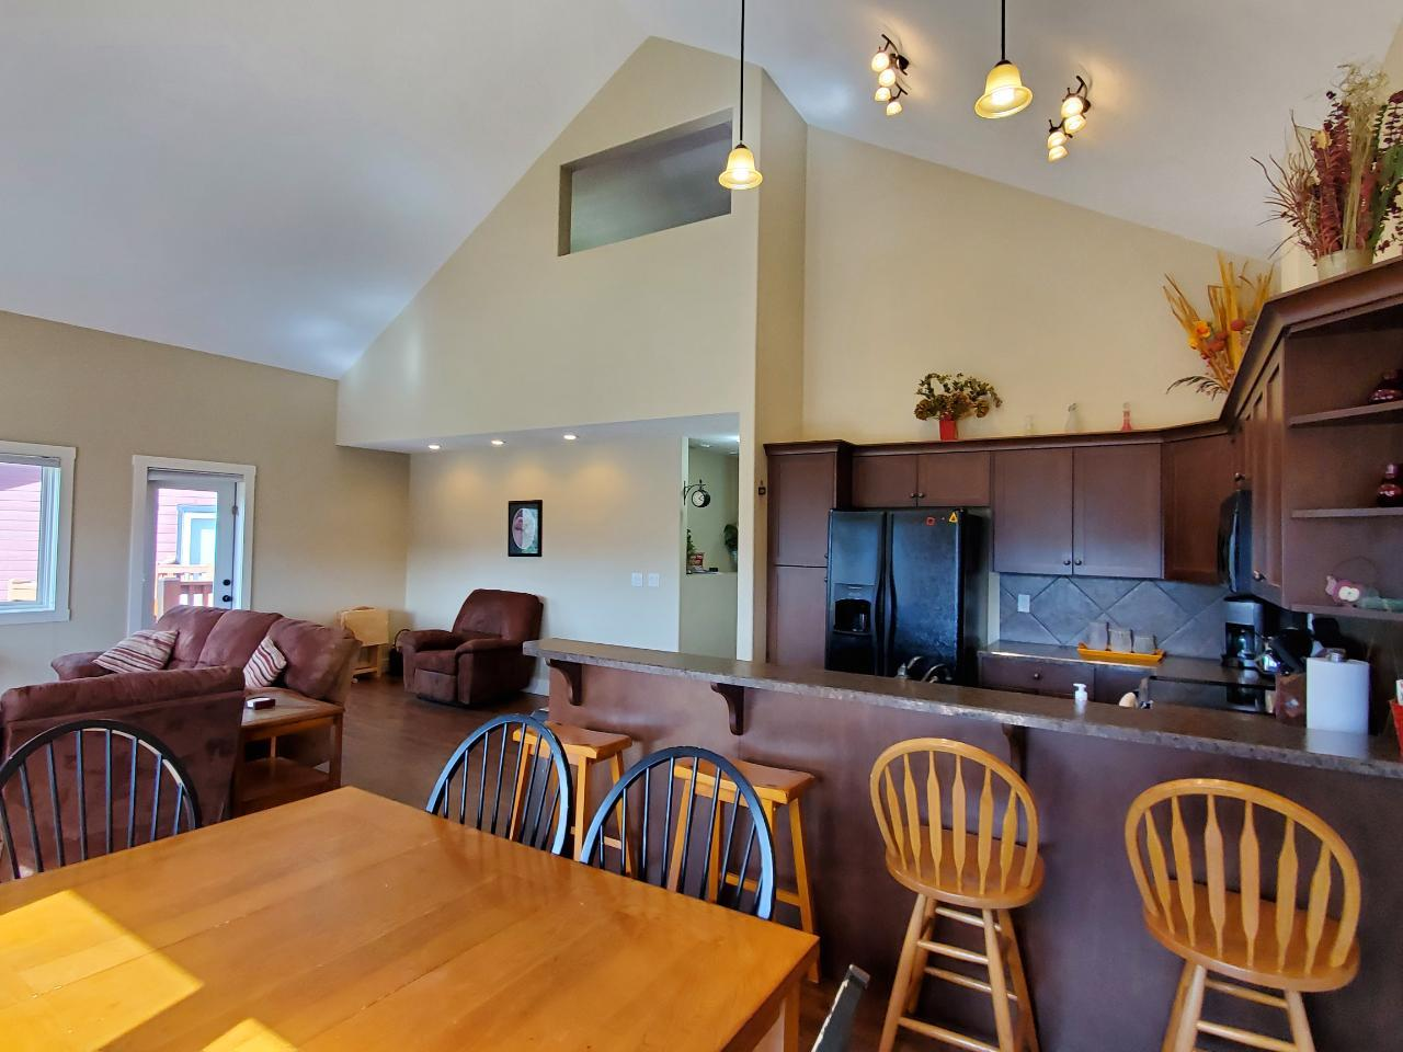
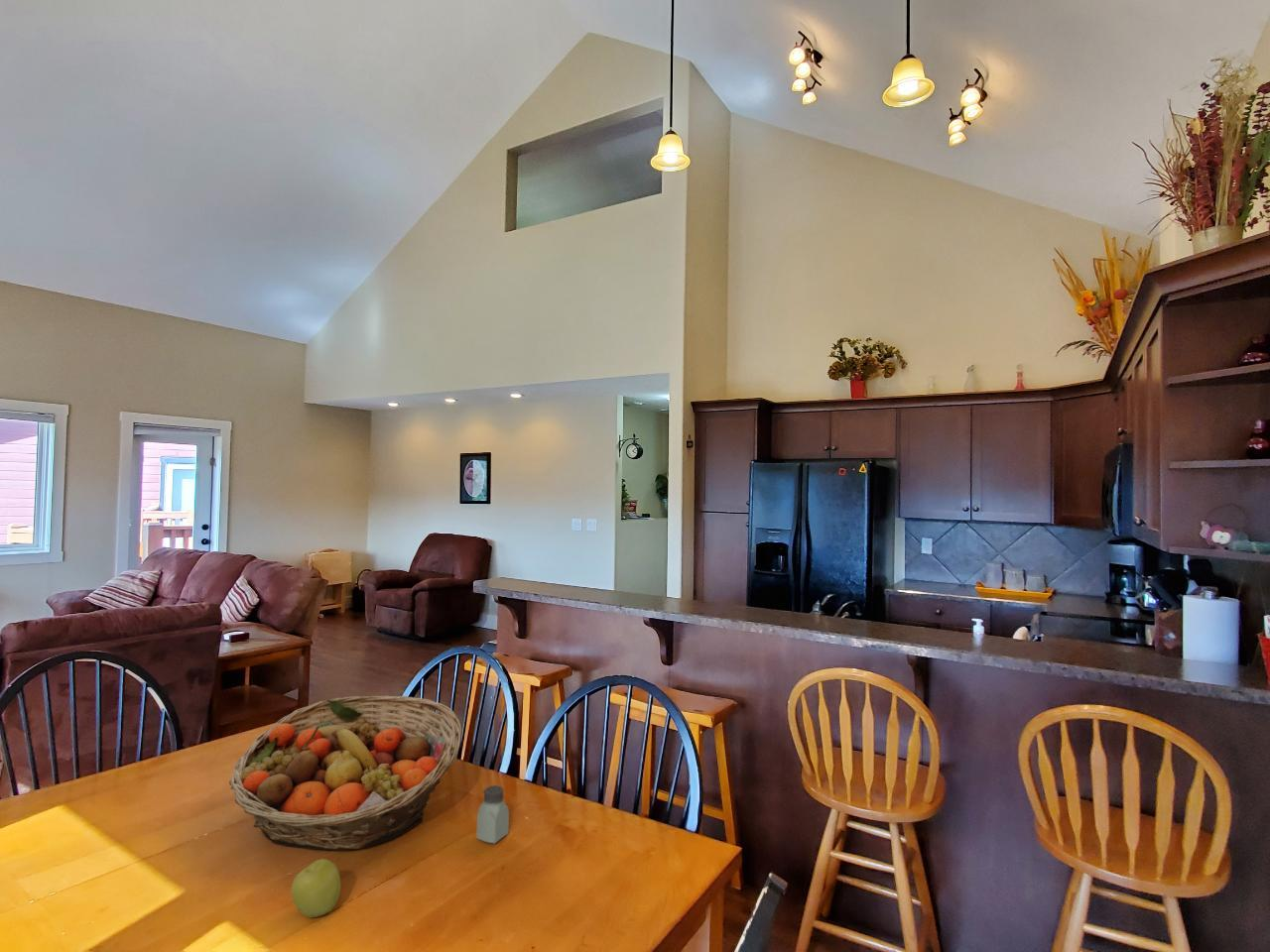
+ saltshaker (493, 812)
+ fruit basket (351, 766)
+ apple (317, 888)
